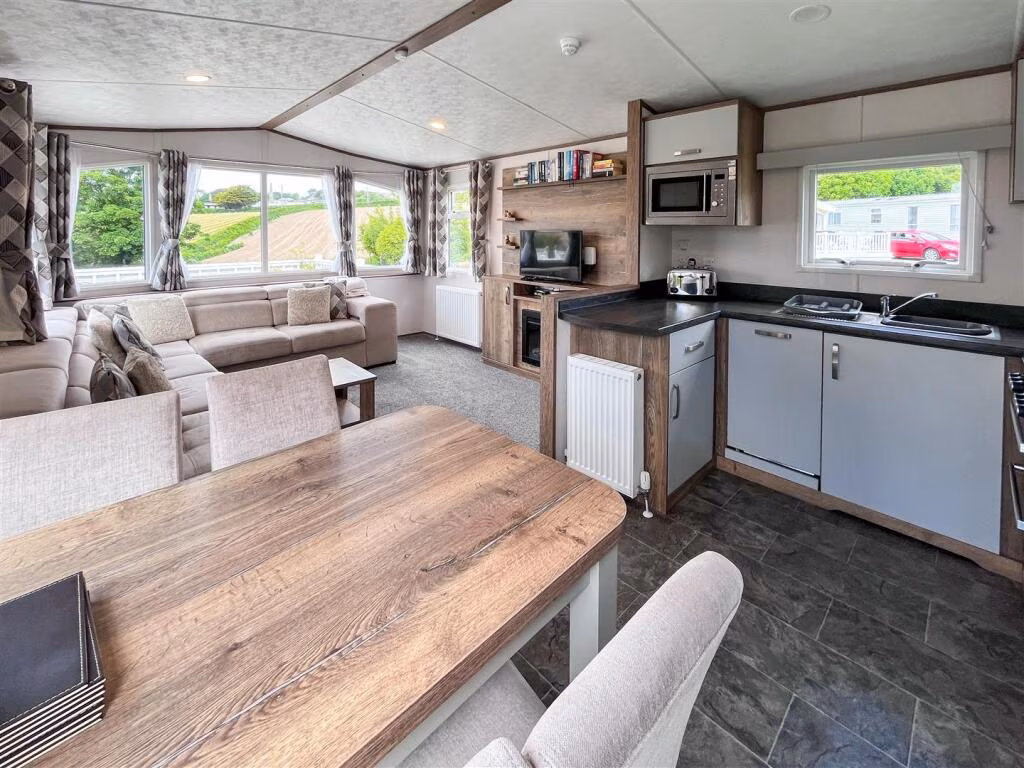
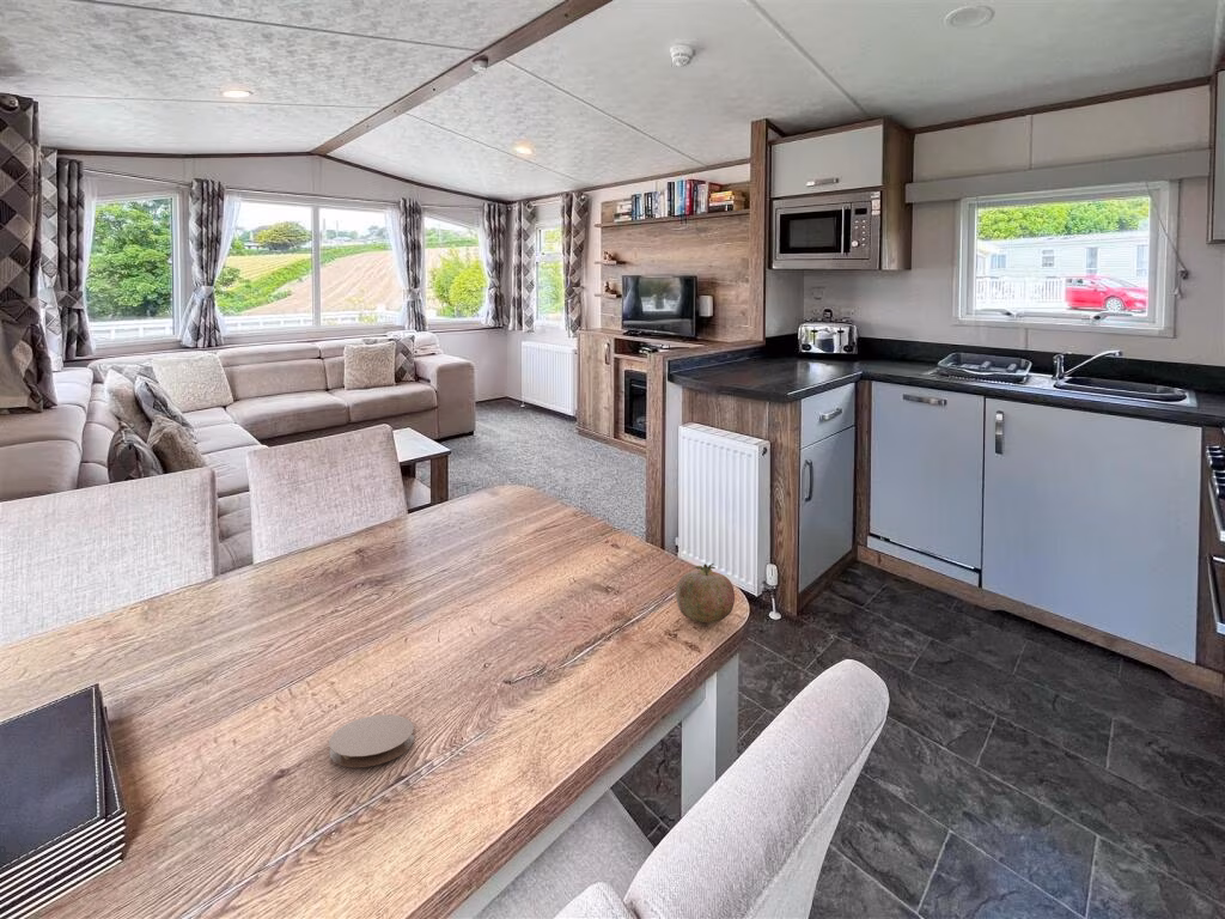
+ fruit (705, 592)
+ coaster (372, 738)
